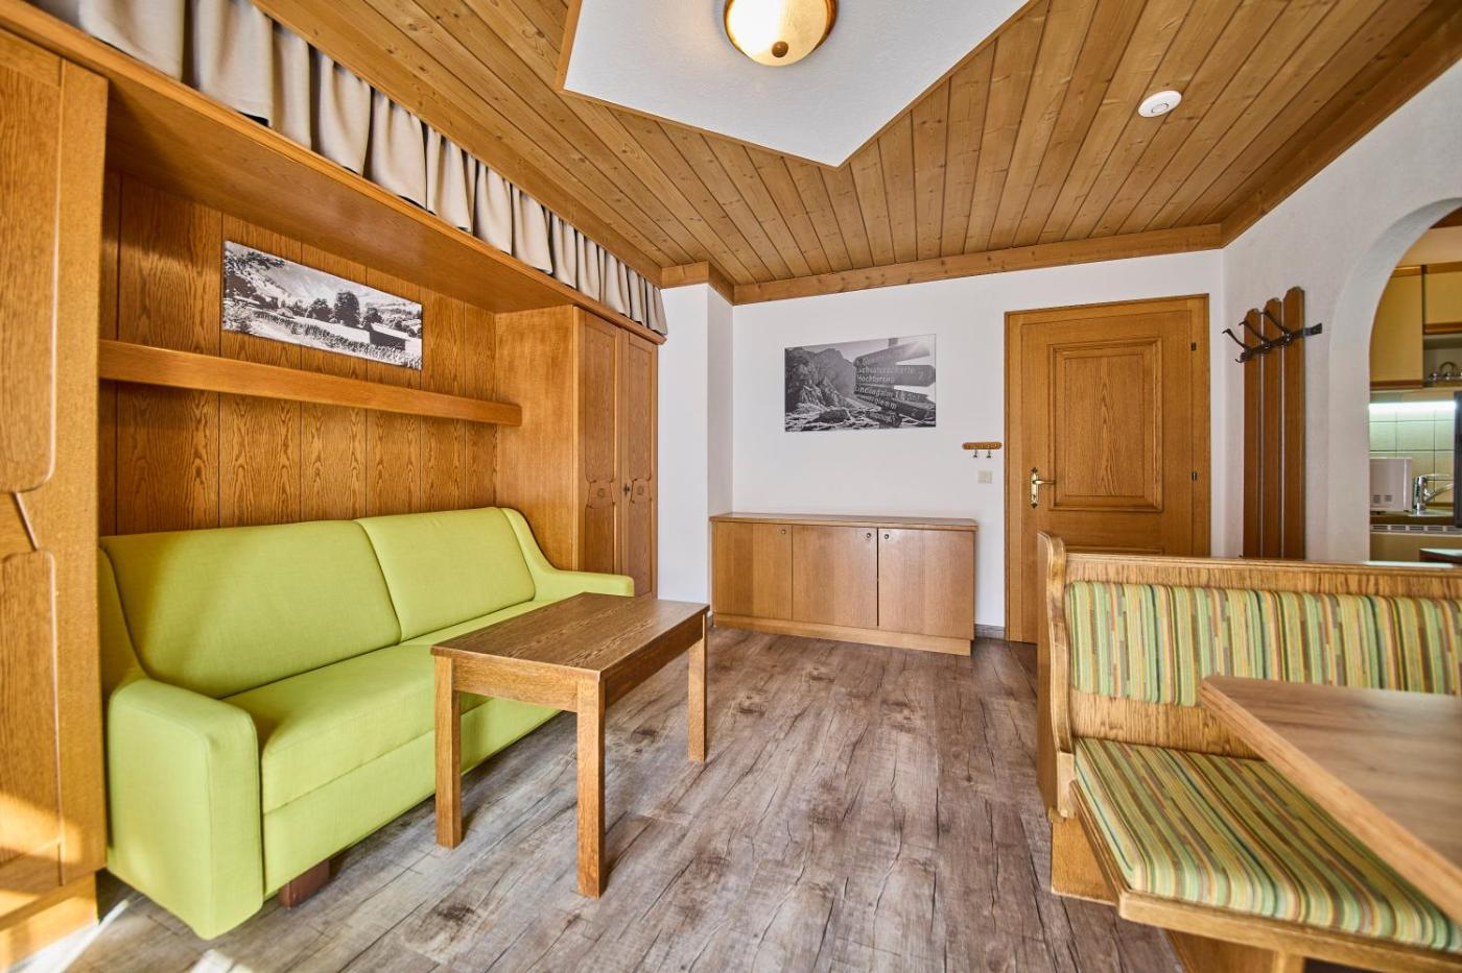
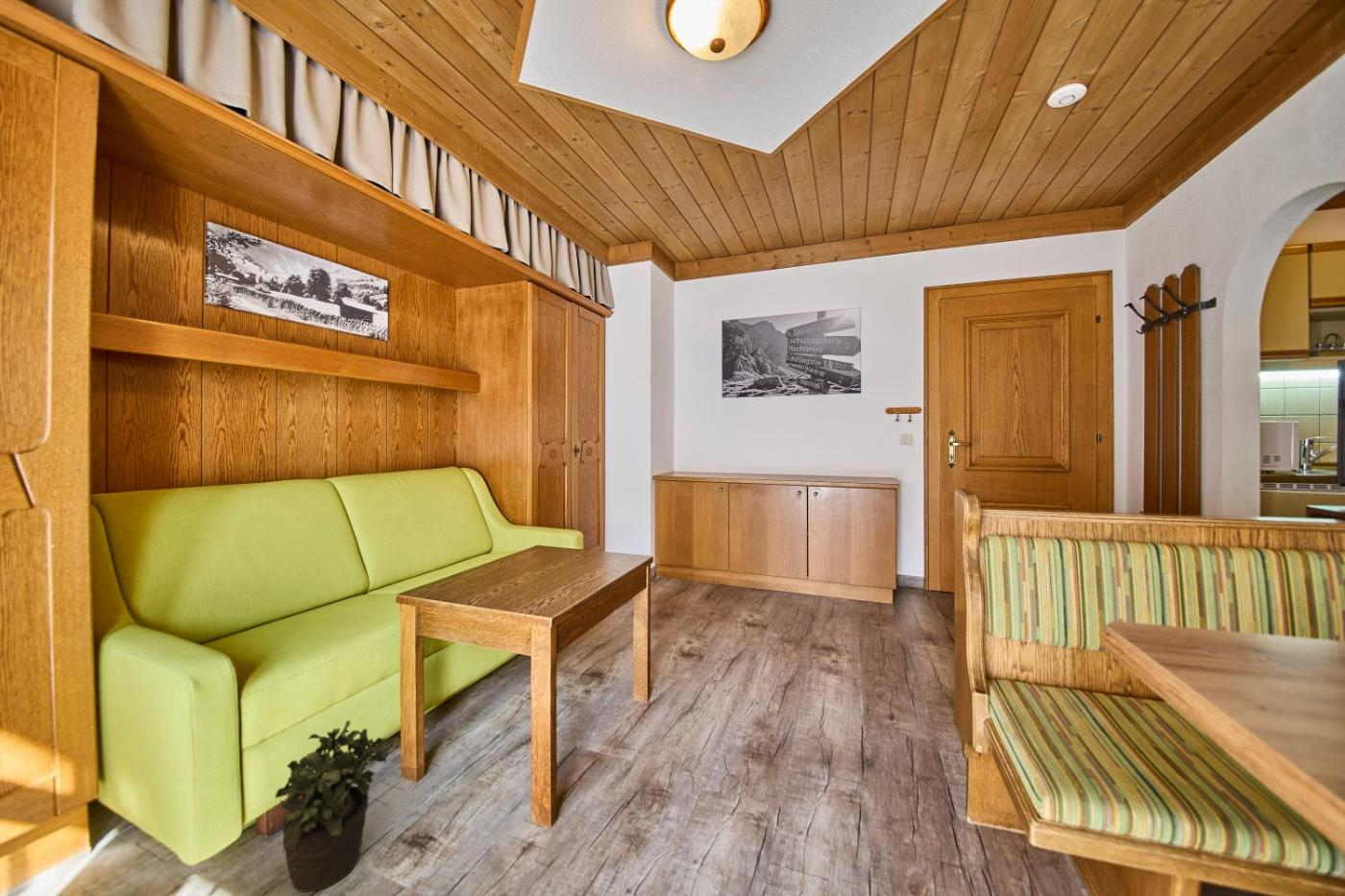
+ potted plant (334, 795)
